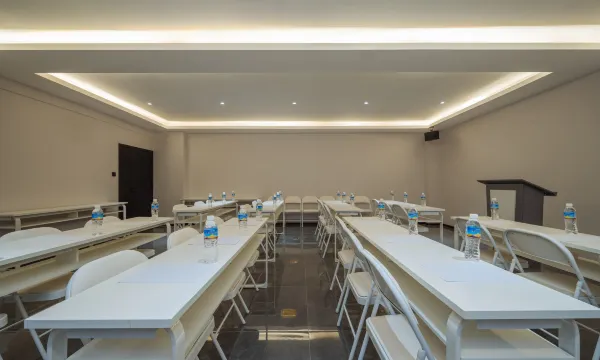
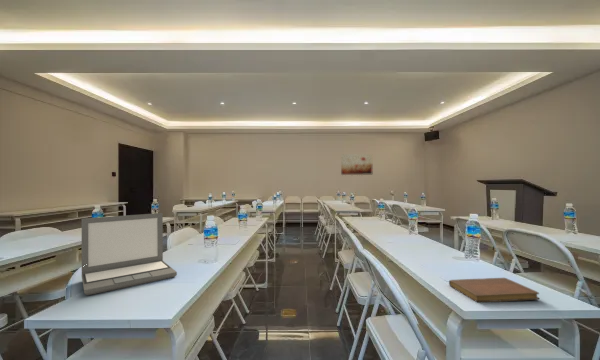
+ laptop (129, 248)
+ notebook (491, 288)
+ wall art (356, 164)
